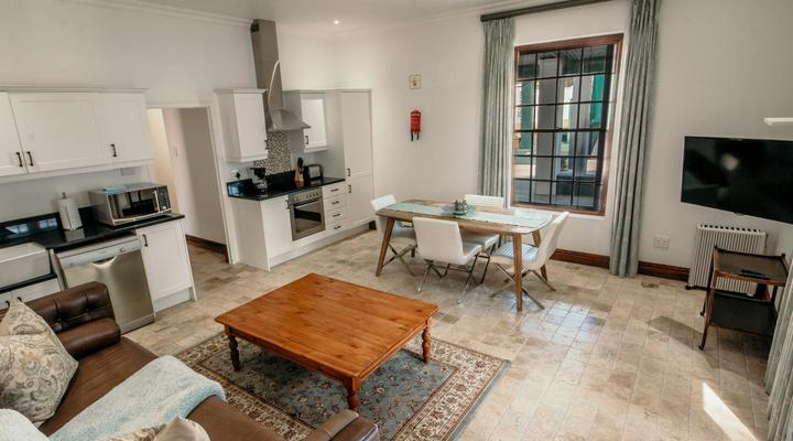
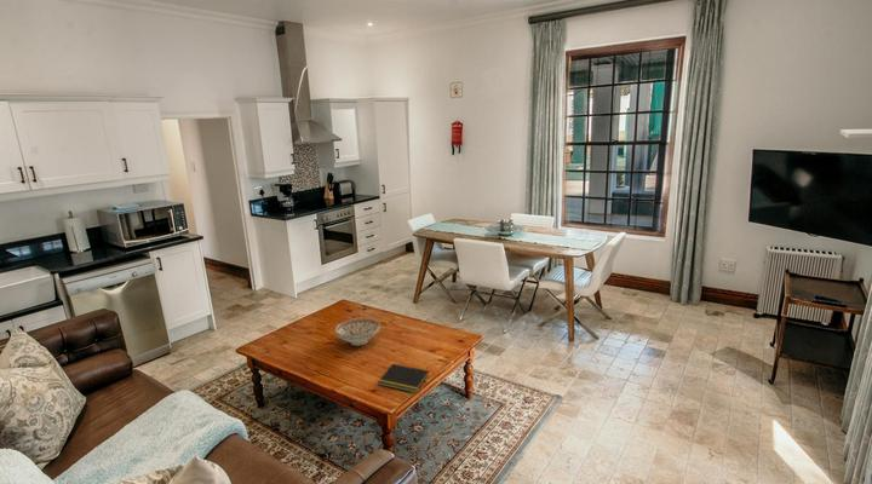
+ notepad (403, 376)
+ decorative bowl (357, 334)
